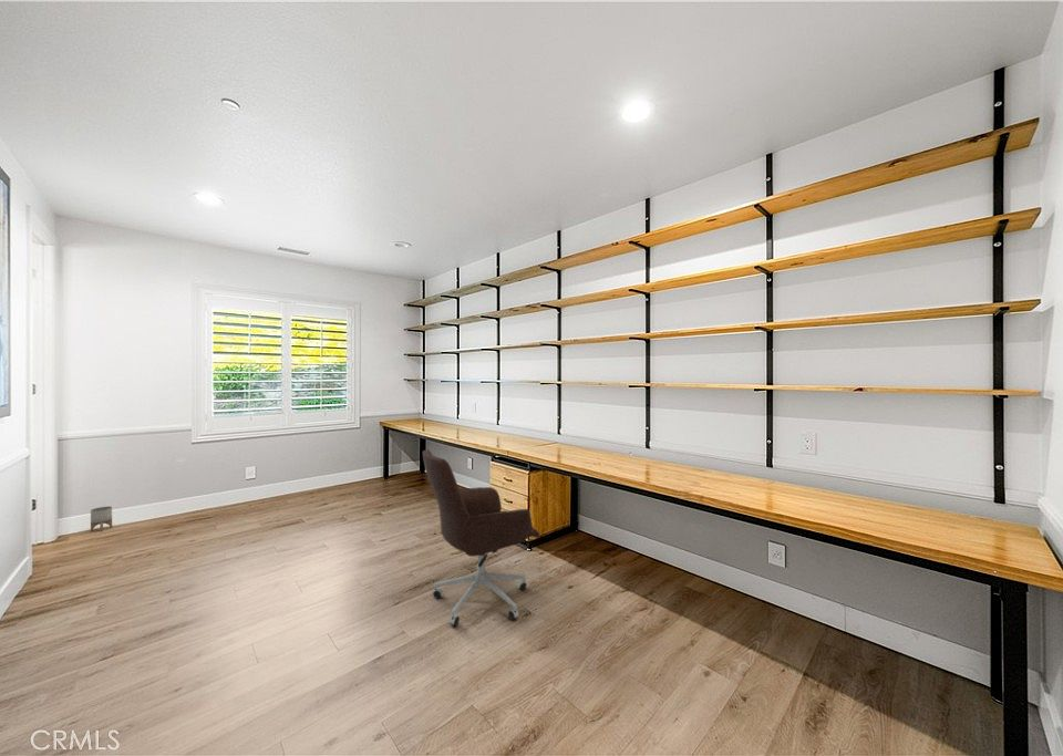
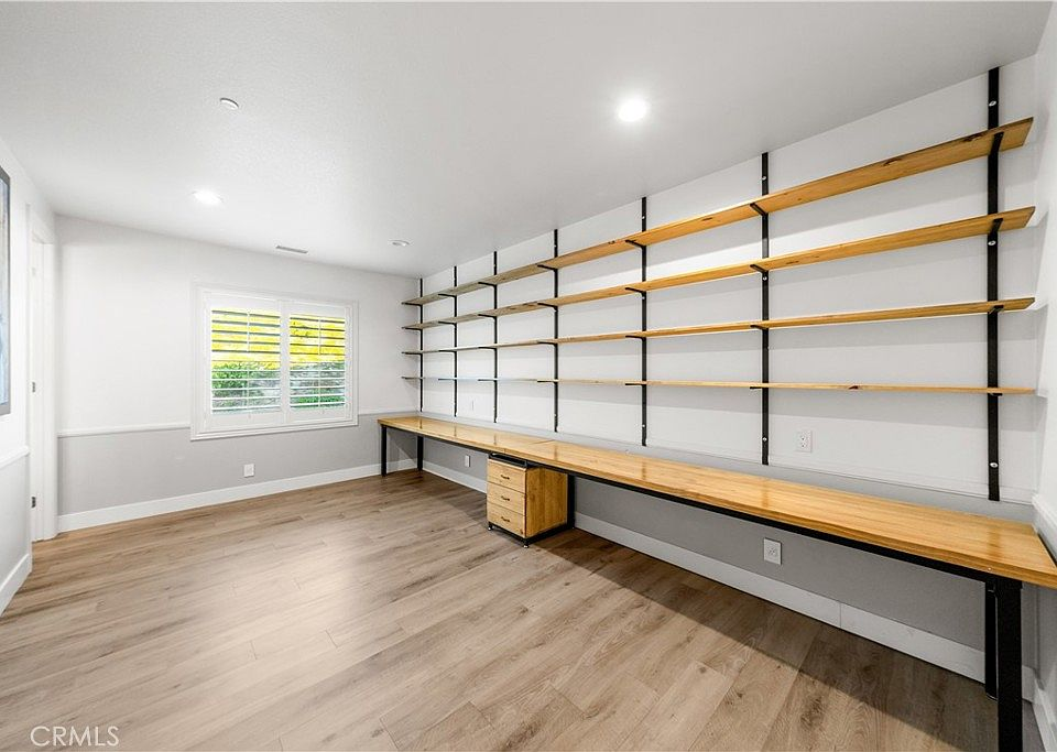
- office chair (478, 525)
- planter (101, 518)
